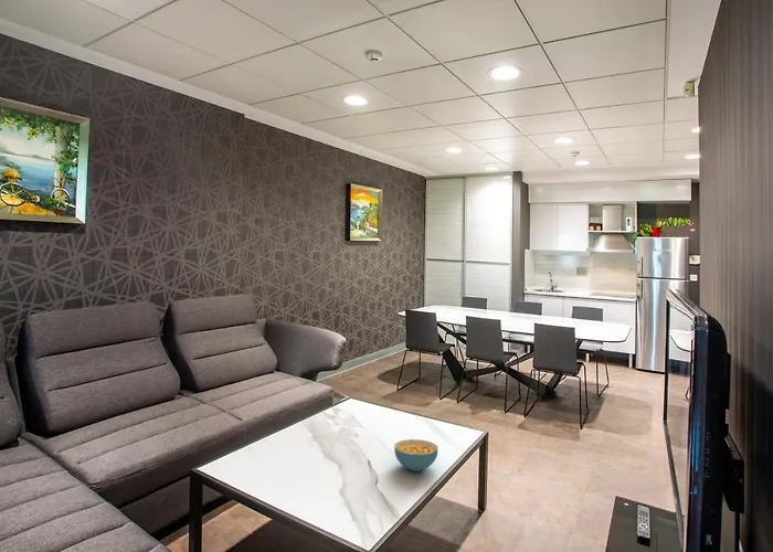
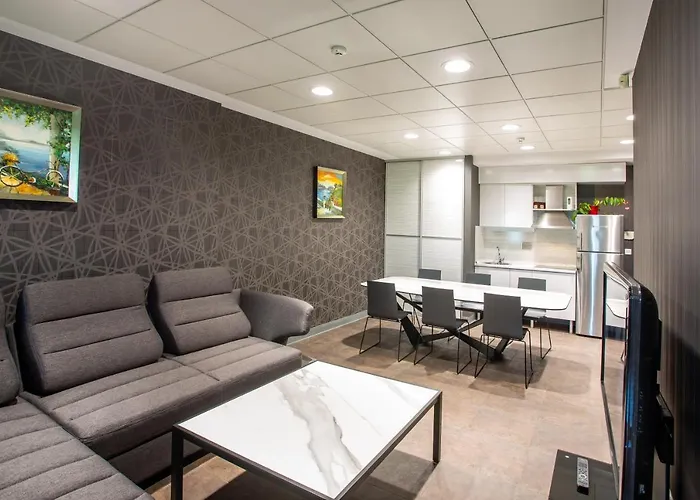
- cereal bowl (415, 457)
